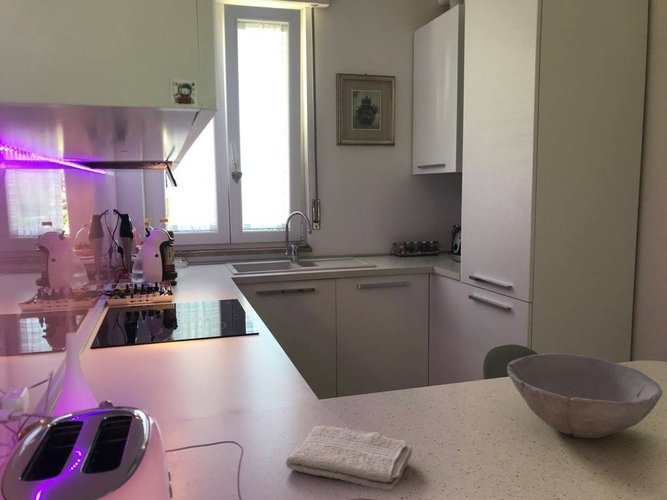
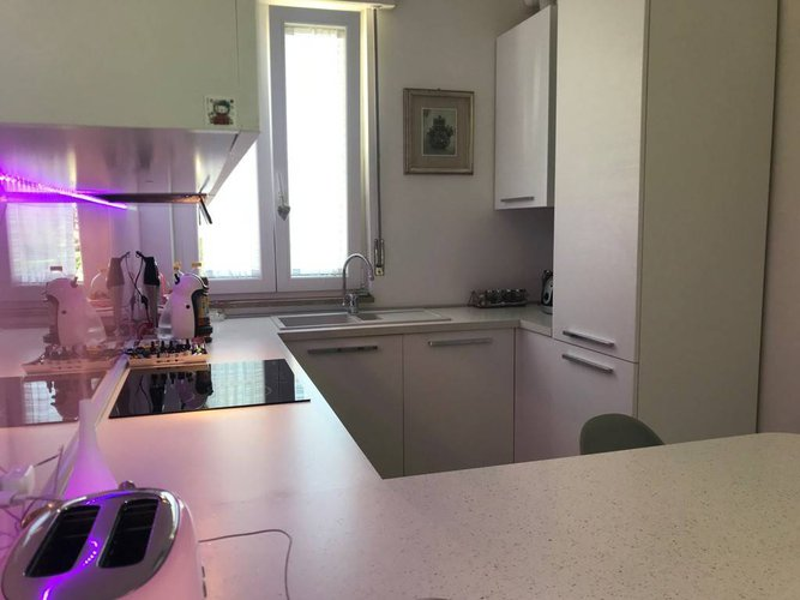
- washcloth (350, 454)
- bowl (578, 400)
